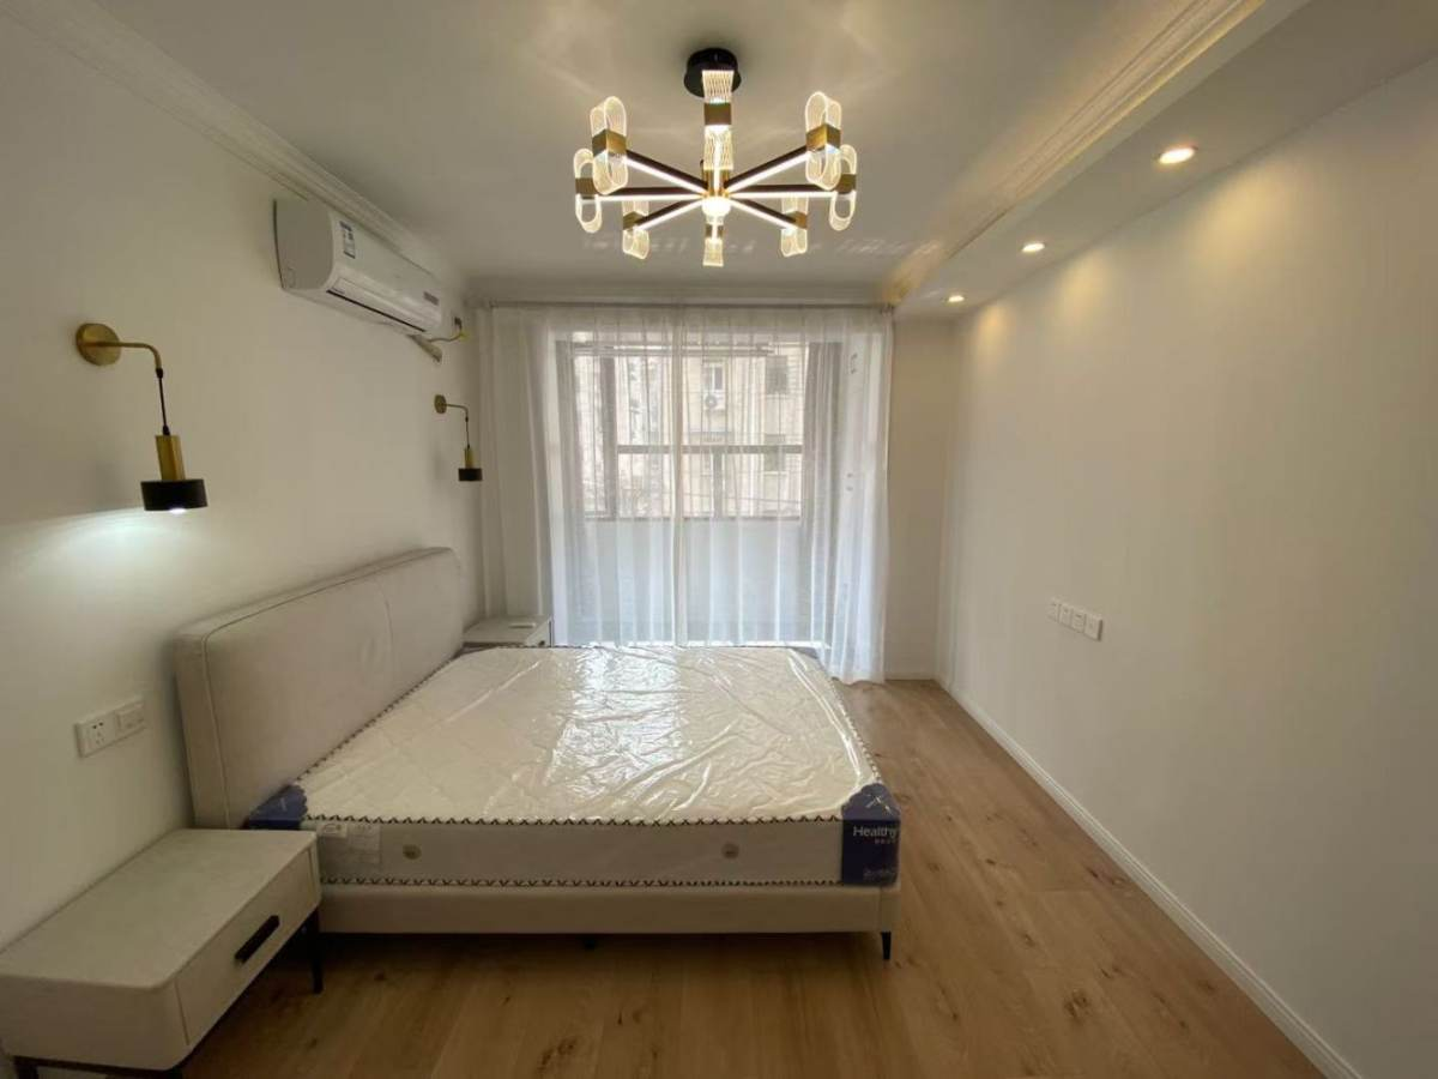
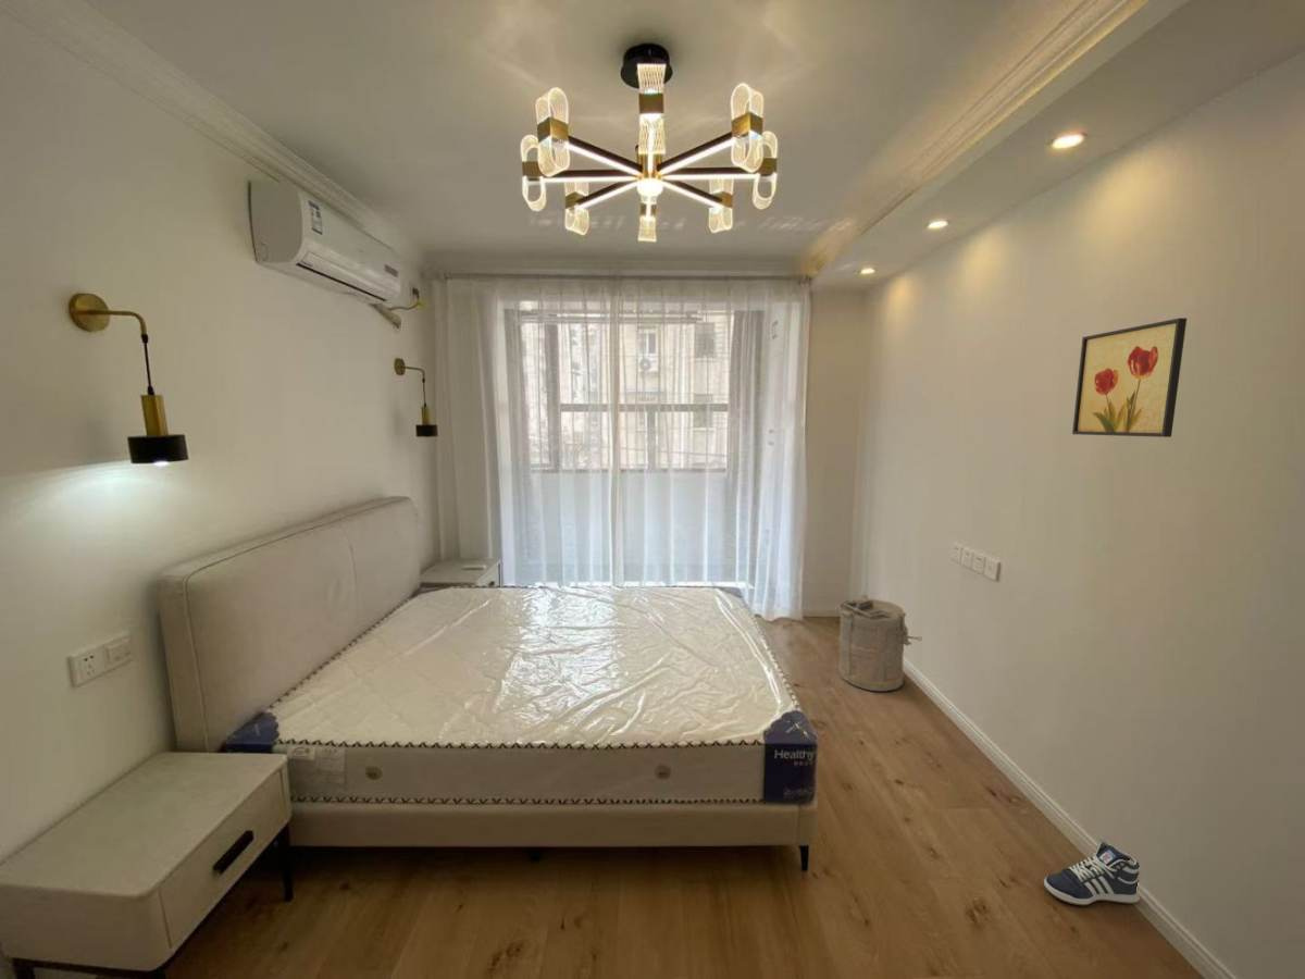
+ laundry hamper (871, 637)
+ wall art (1124, 382)
+ sneaker (1092, 870)
